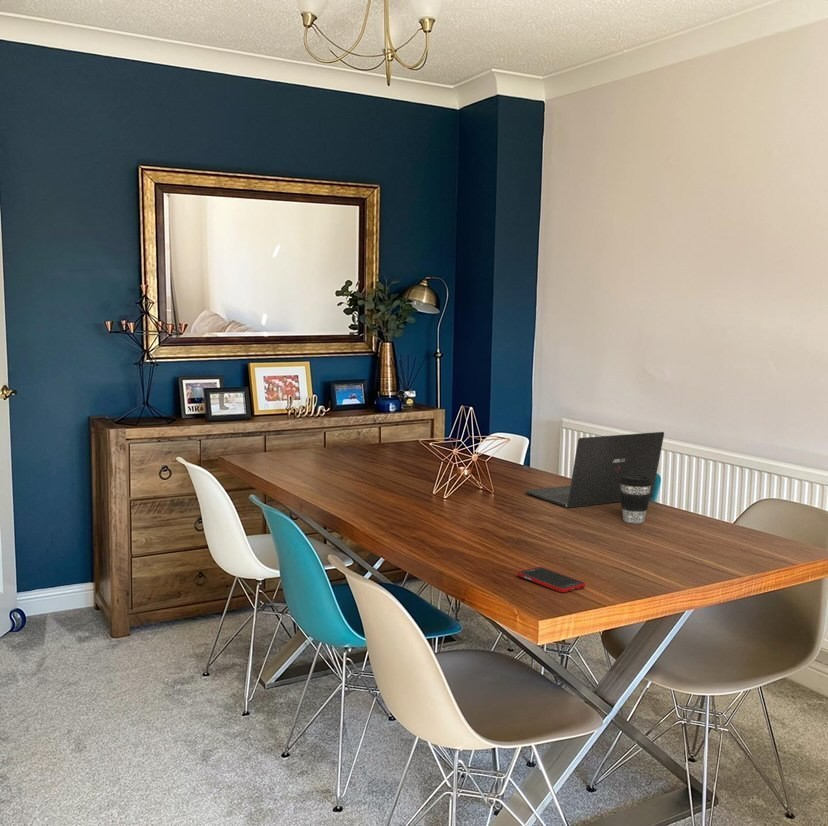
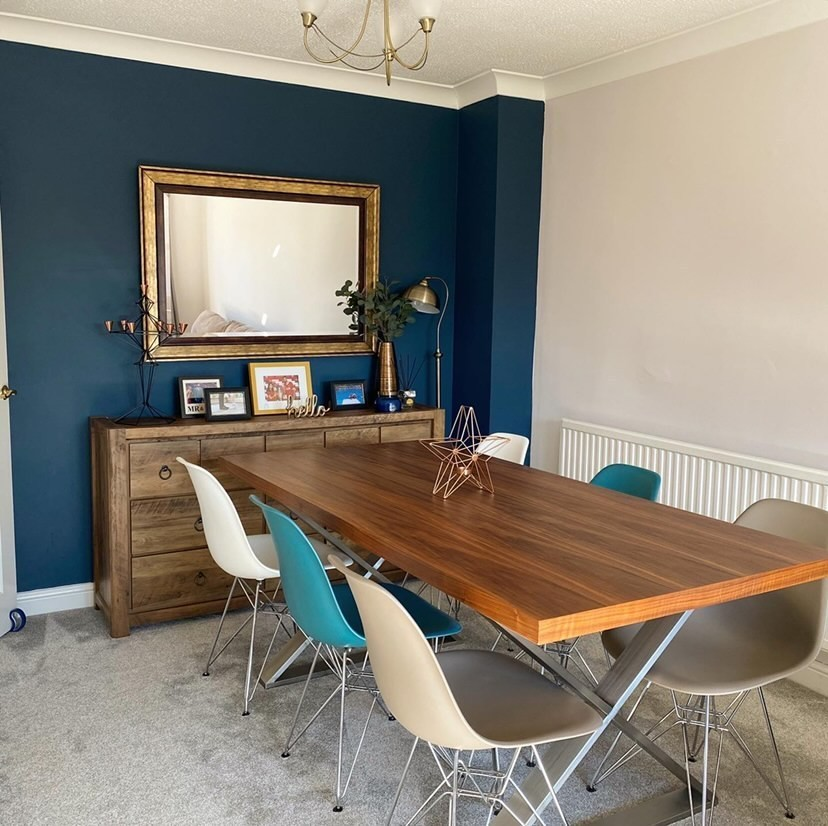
- laptop (593, 463)
- coffee cup (634, 499)
- cell phone (550, 579)
